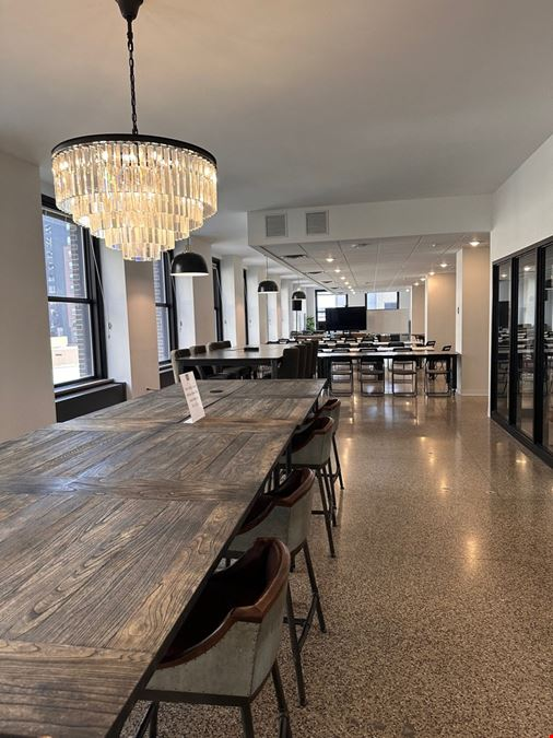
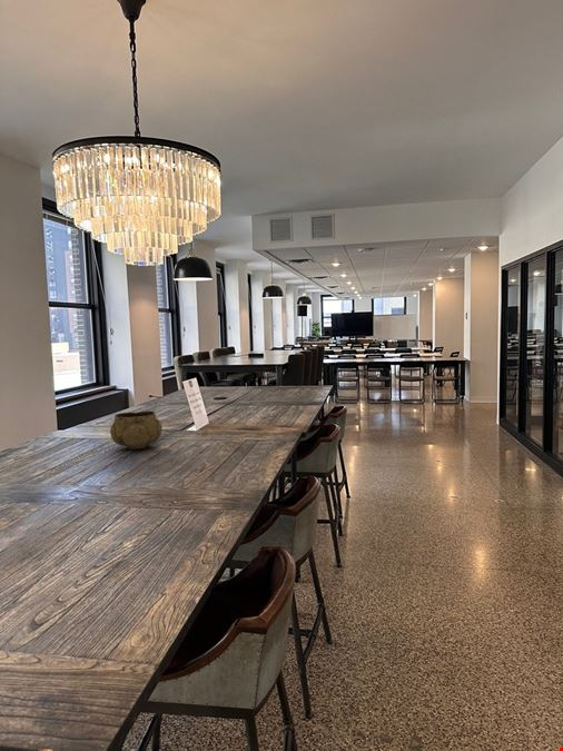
+ decorative bowl (136, 429)
